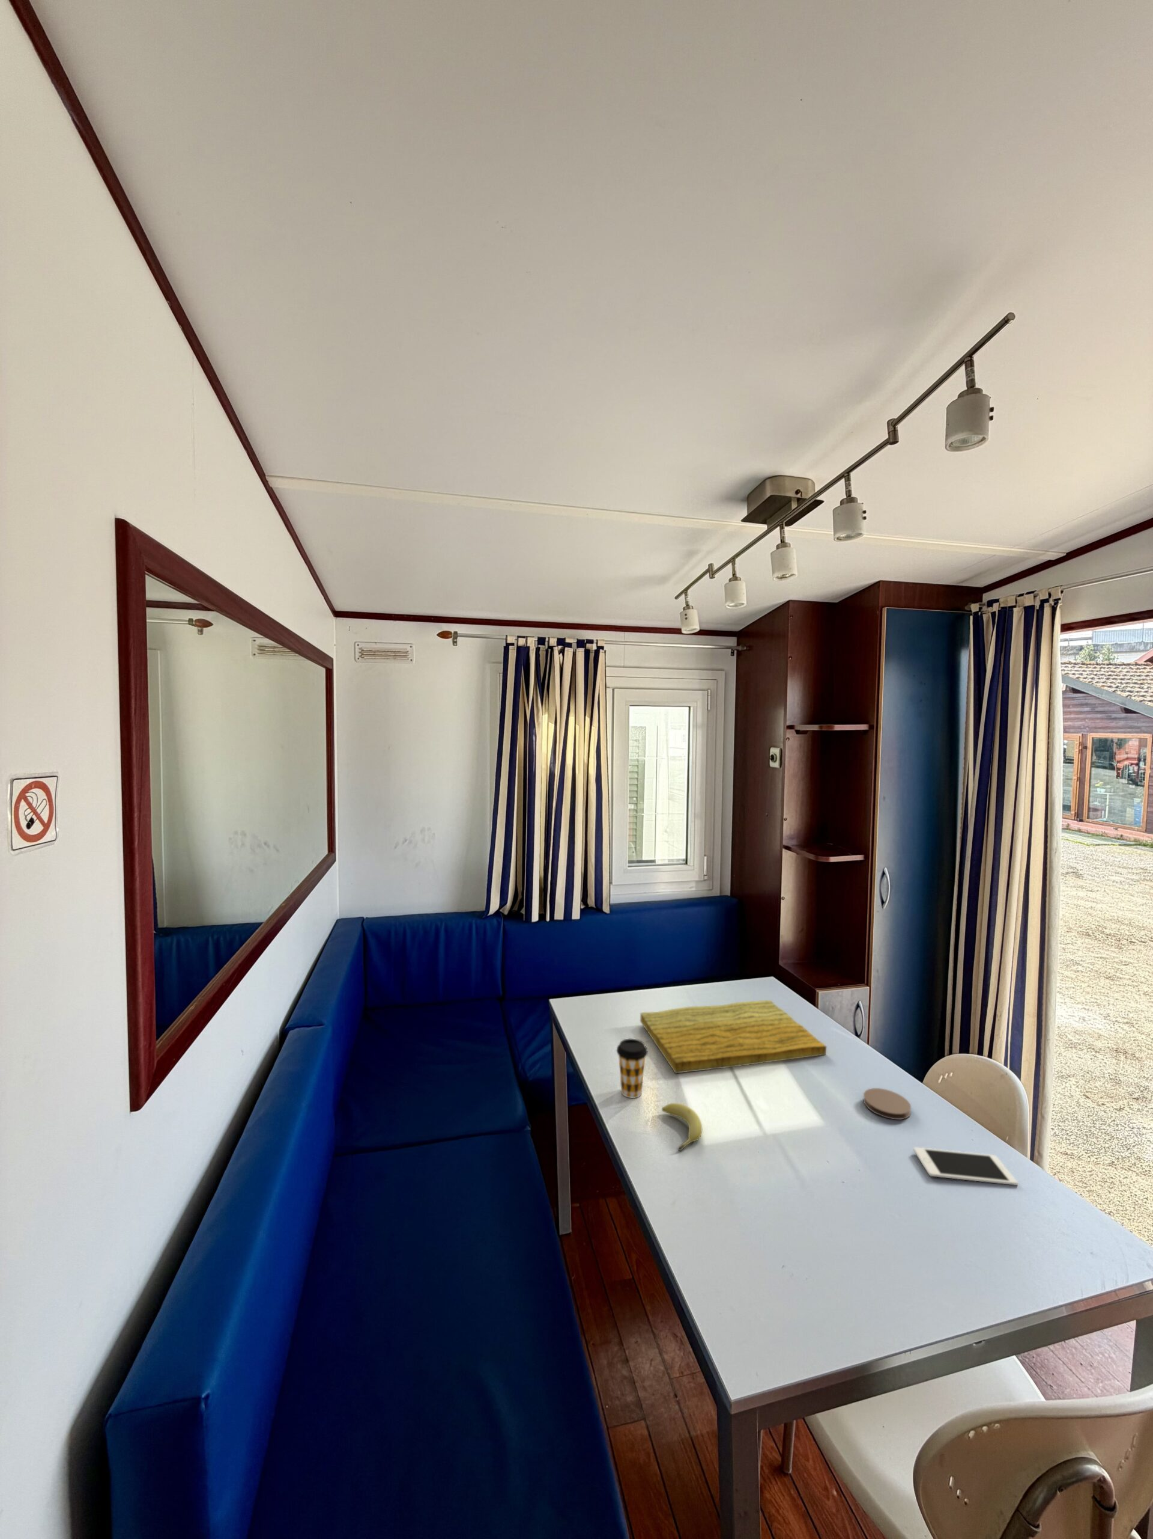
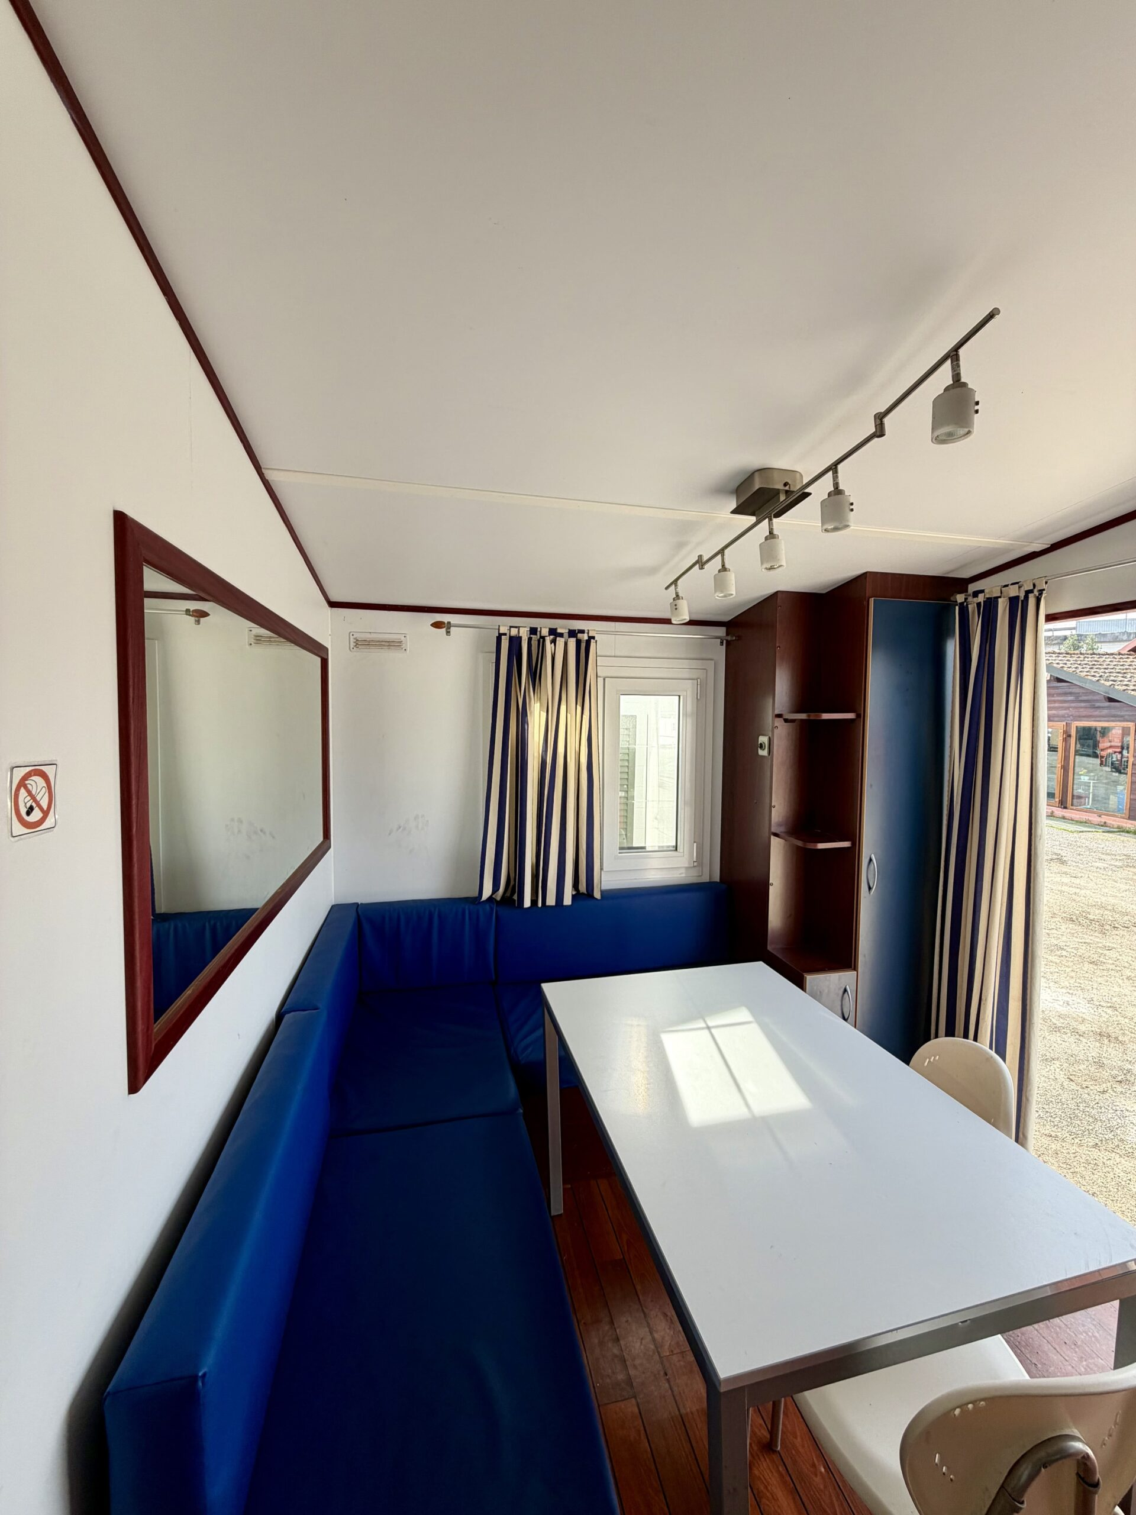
- fruit (686, 1121)
- cell phone (963, 1166)
- coaster (887, 1103)
- cutting board (728, 1031)
- coffee cup (632, 1069)
